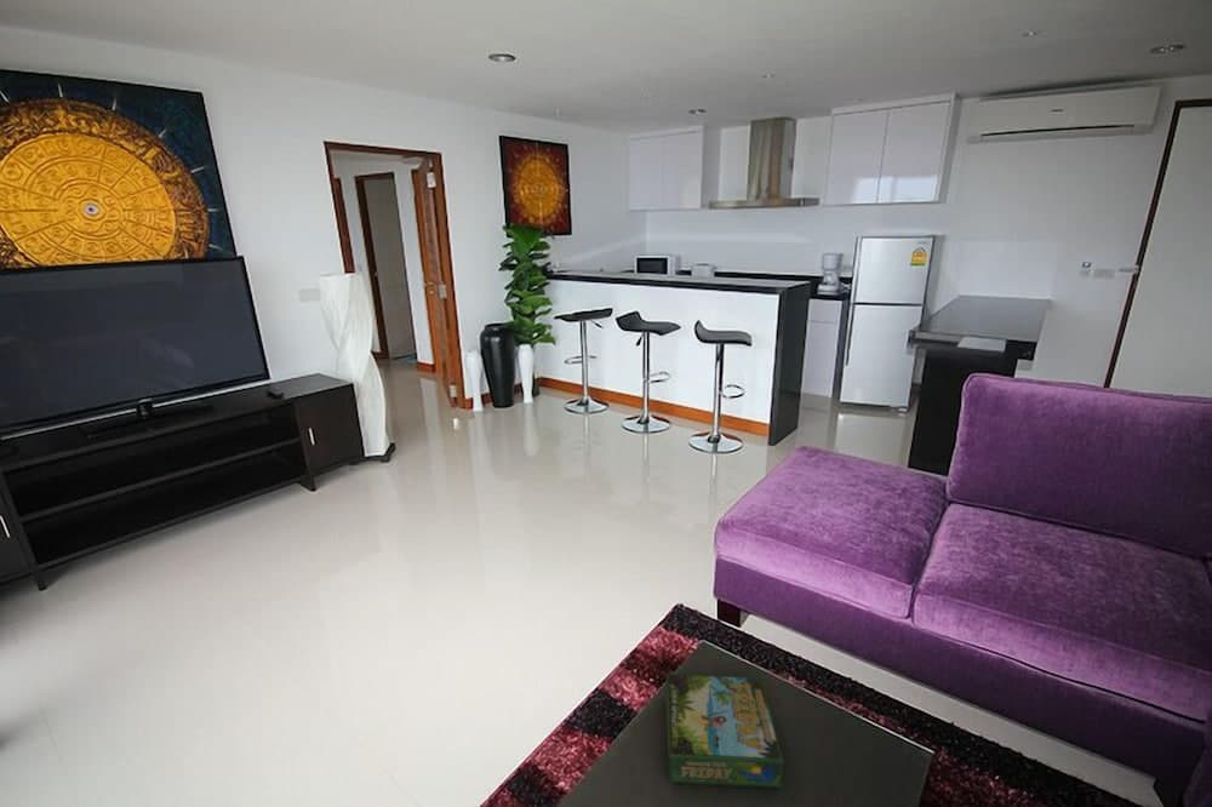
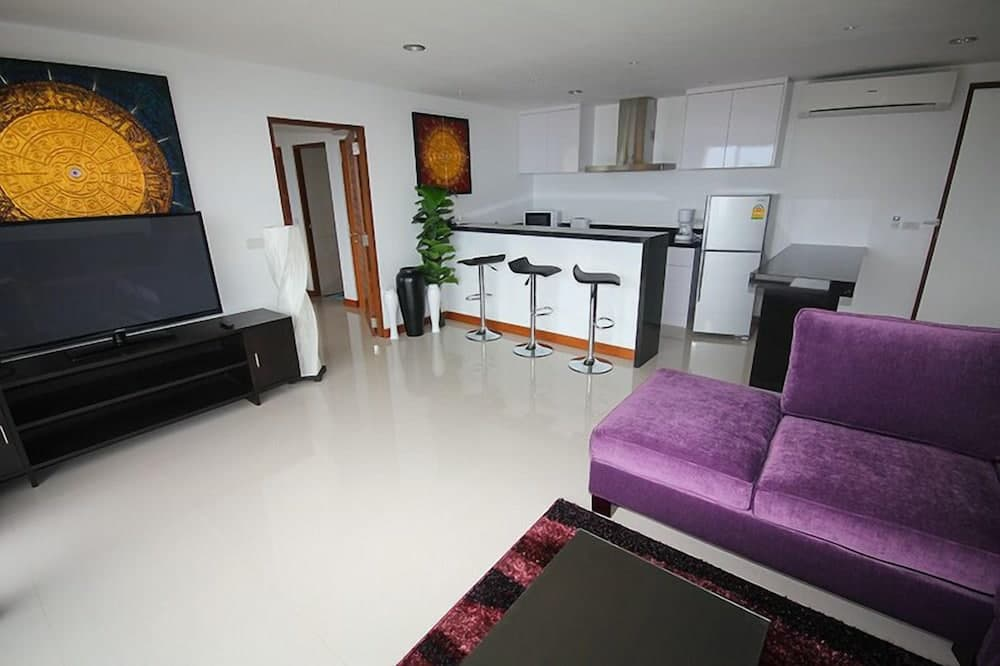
- board game (719, 726)
